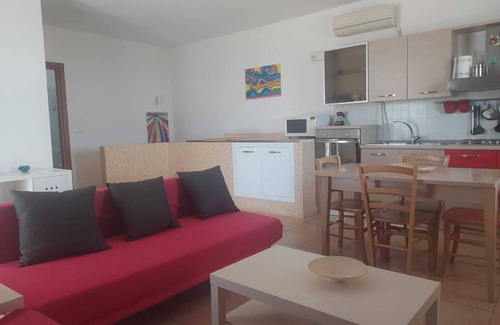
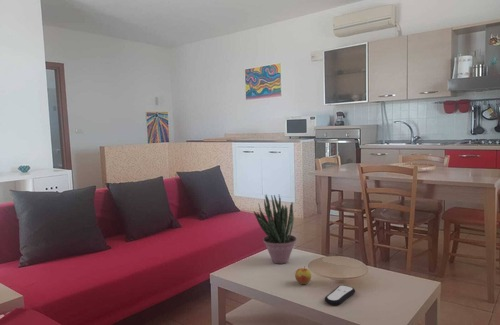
+ potted plant (275, 227)
+ apple (303, 274)
+ remote control (339, 294)
